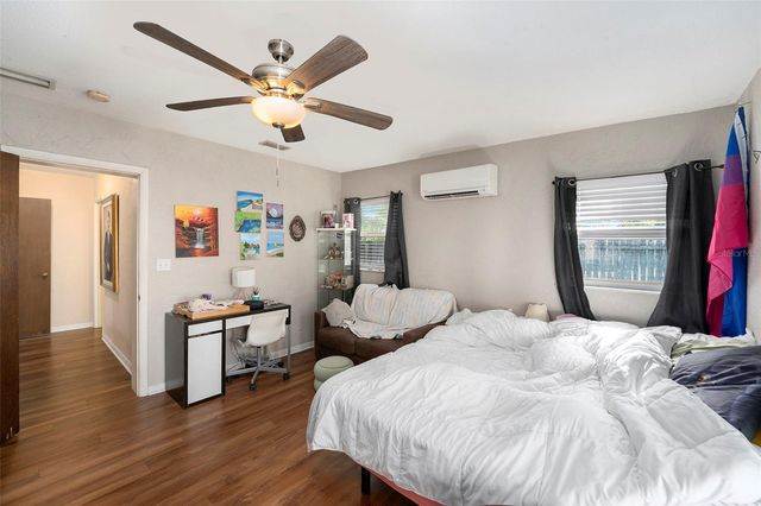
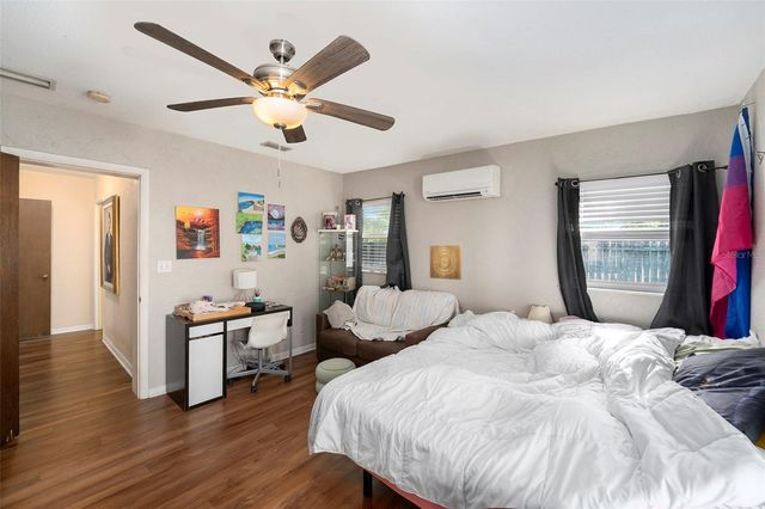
+ wall art (445, 262)
